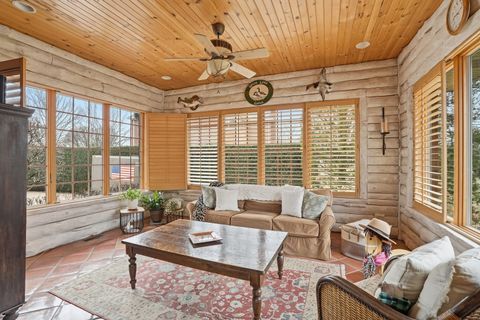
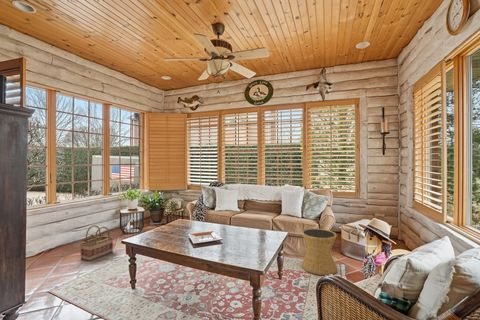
+ basket (97, 240)
+ side table (318, 250)
